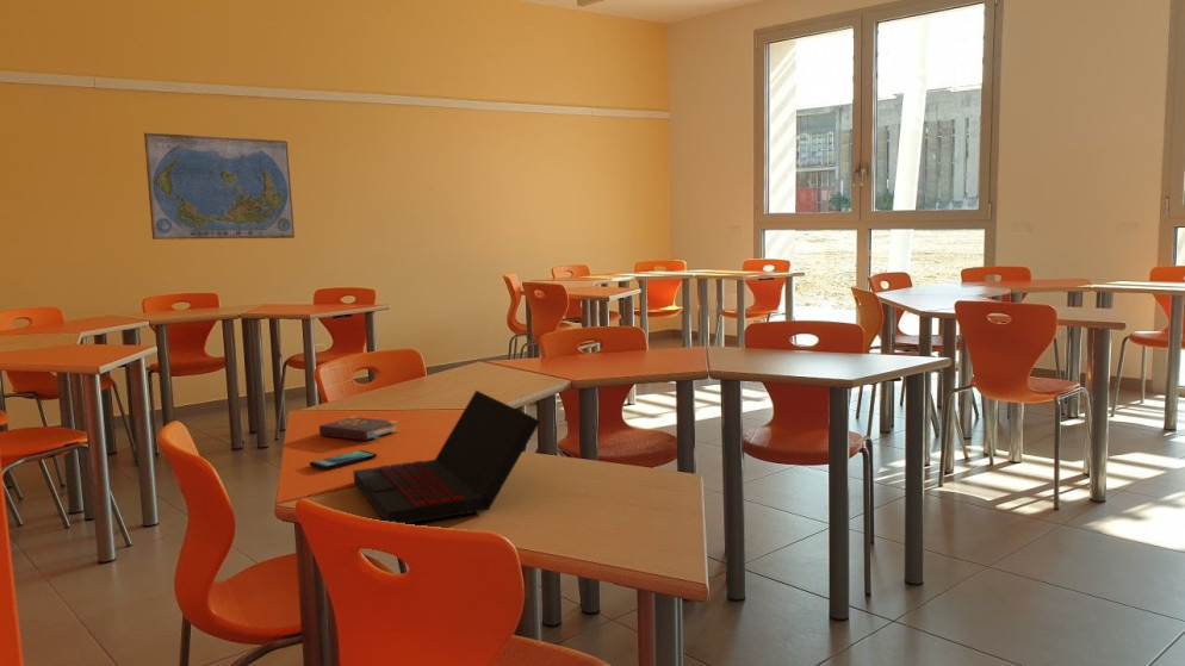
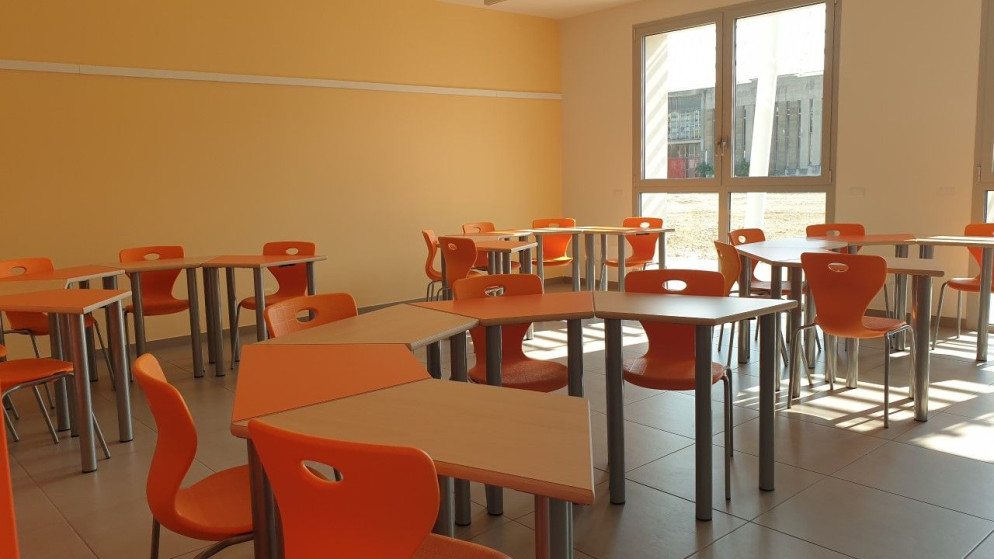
- smartphone (343, 459)
- world map (223, 187)
- book (359, 428)
- laptop (441, 449)
